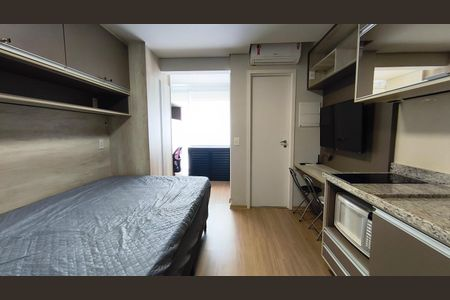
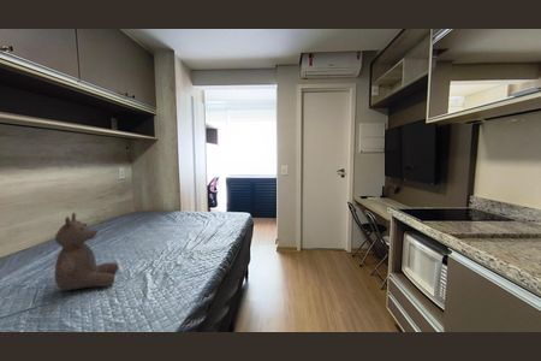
+ bear (87, 248)
